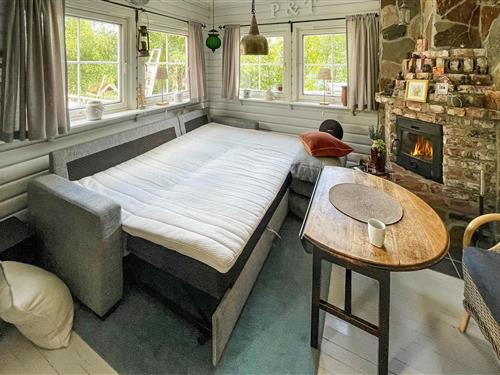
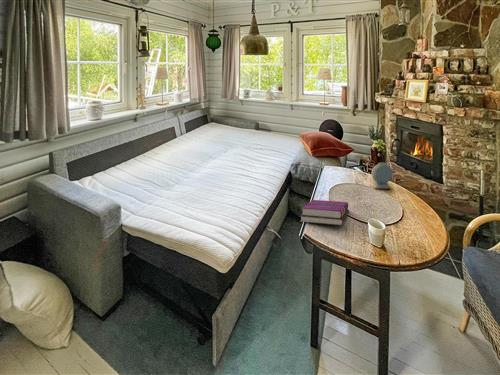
+ alarm clock (382, 175)
+ hardback book (325, 211)
